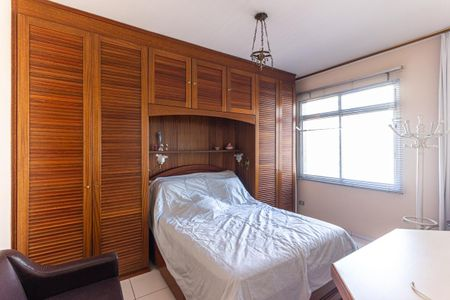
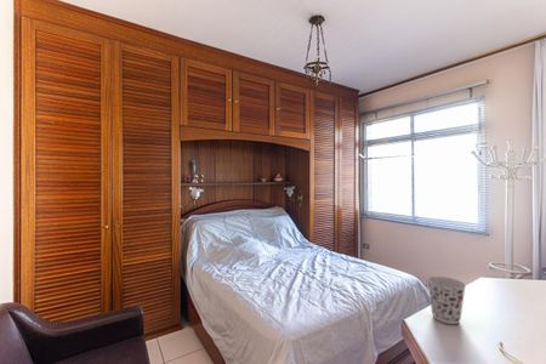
+ cup (445, 300)
